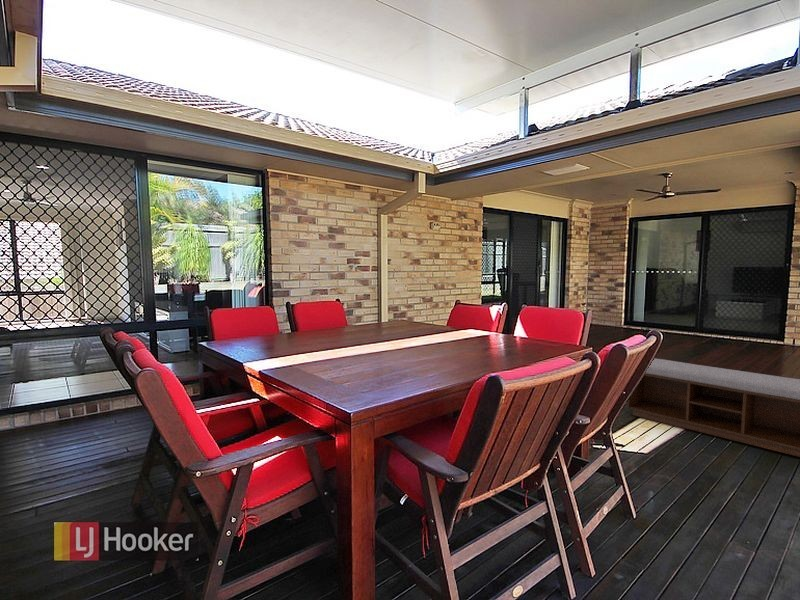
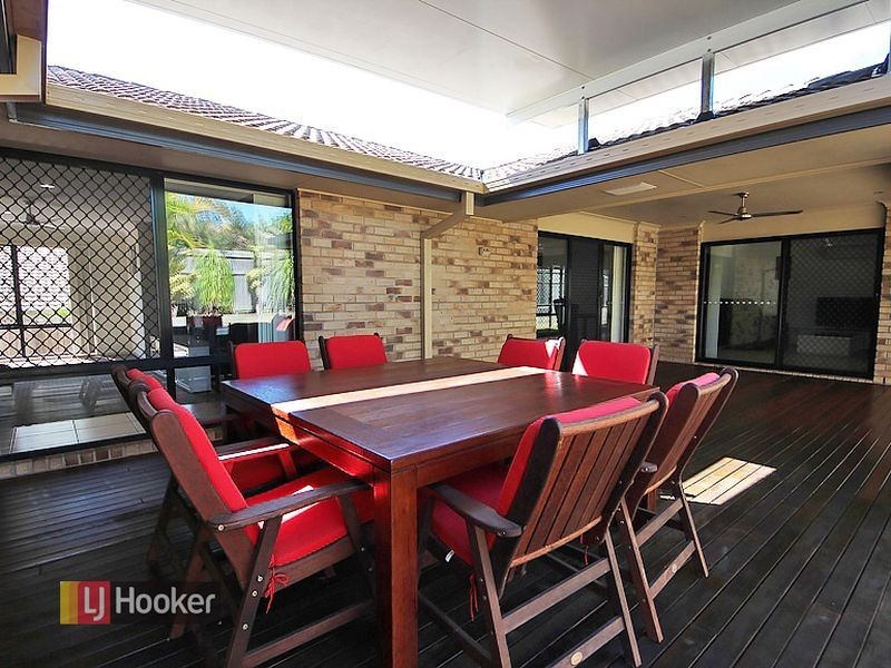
- bench (720, 400)
